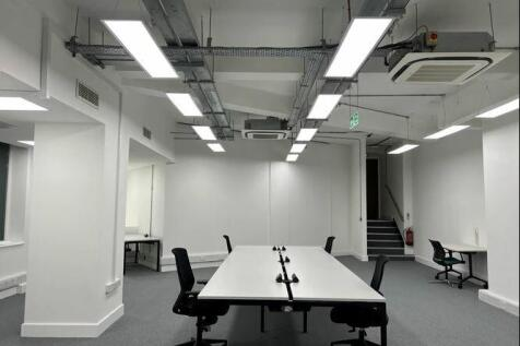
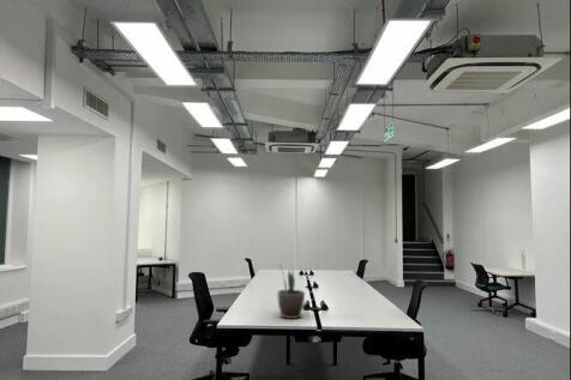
+ potted plant (290, 290)
